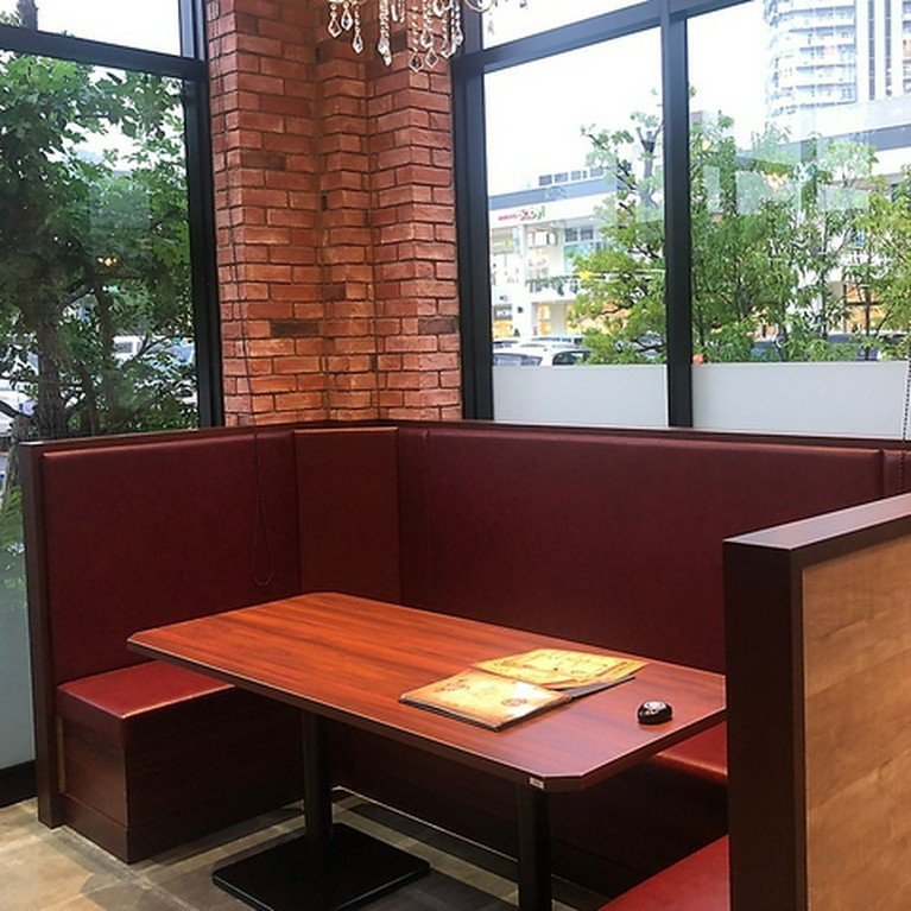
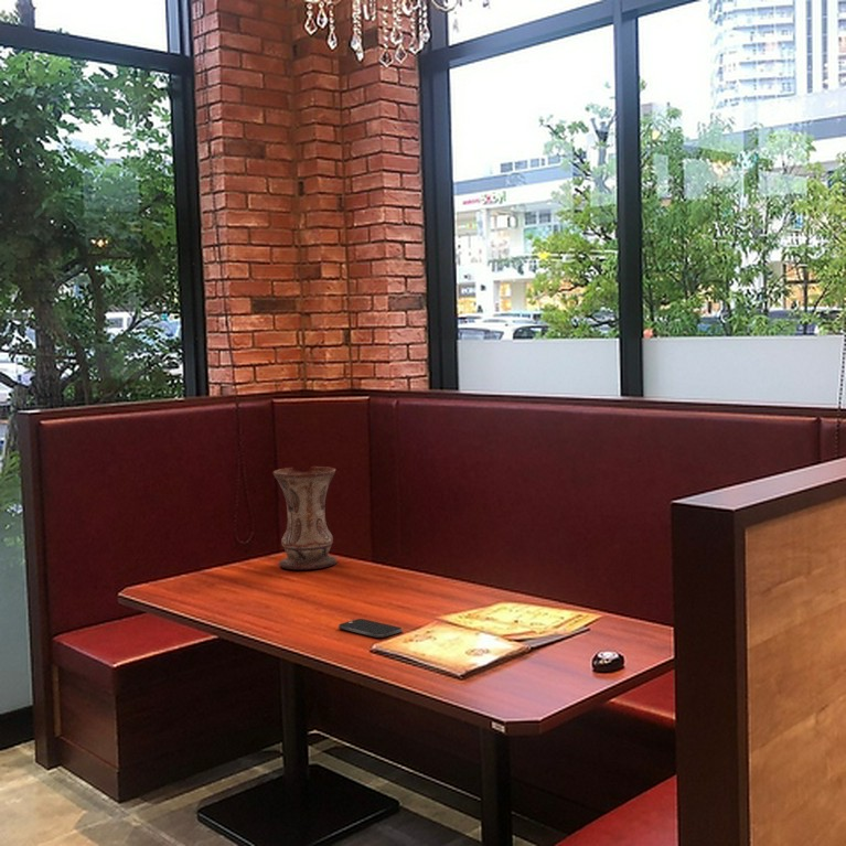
+ vase (306, 516)
+ smartphone (370, 628)
